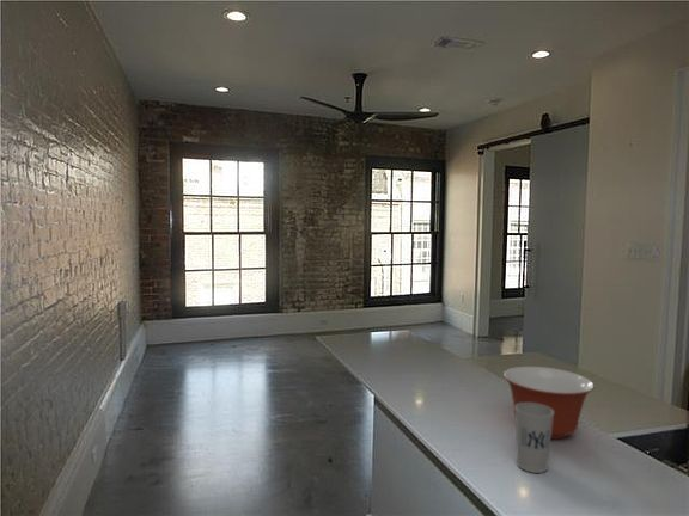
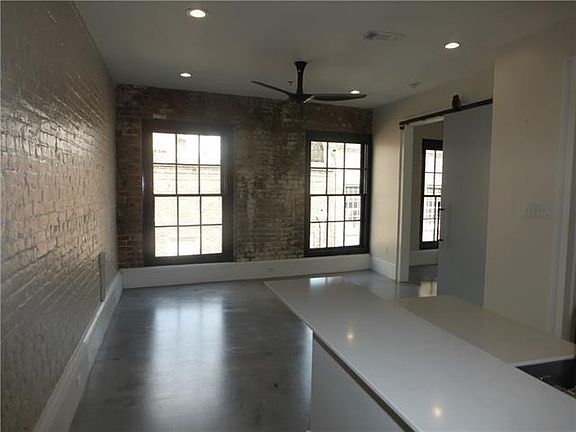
- mixing bowl (545, 404)
- cup (532, 437)
